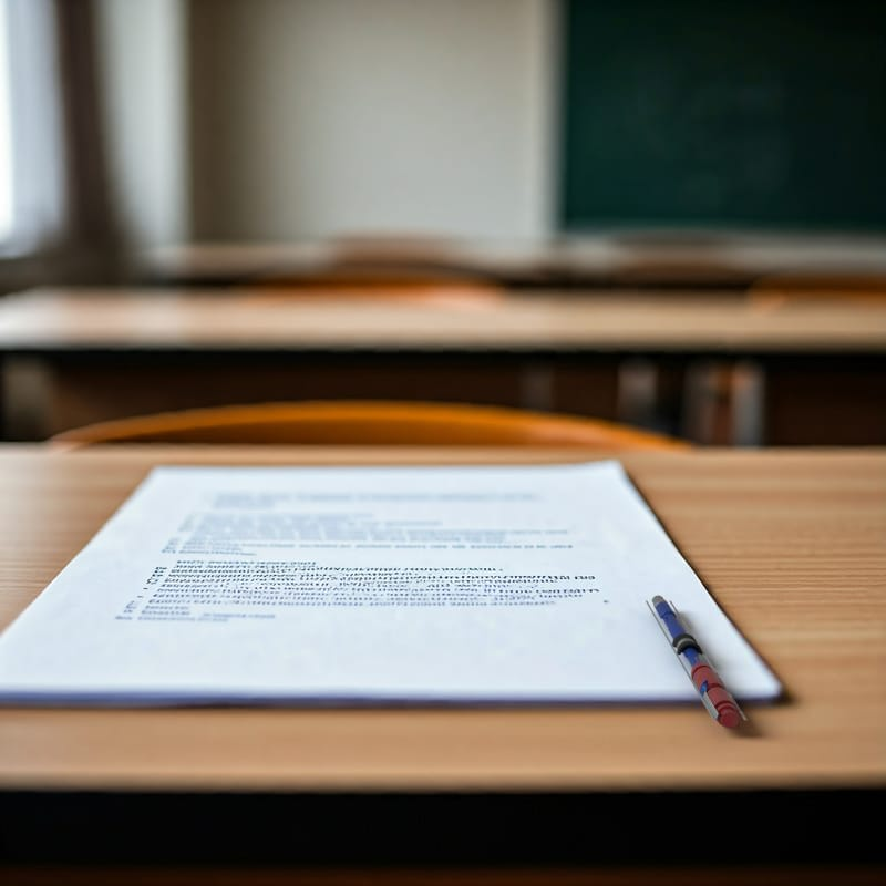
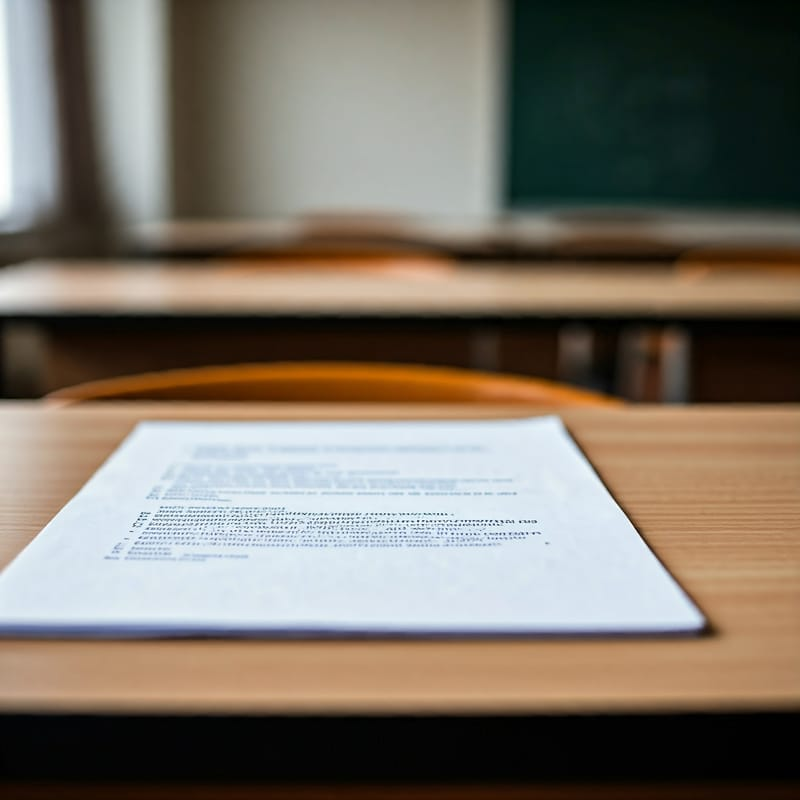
- pen (689, 647)
